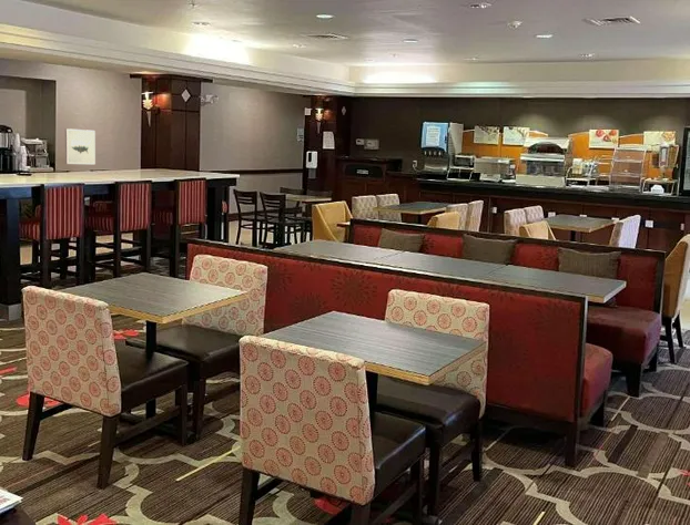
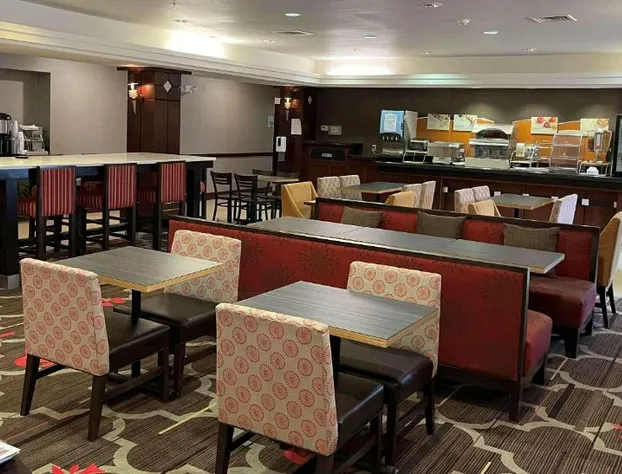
- wall art (80, 146)
